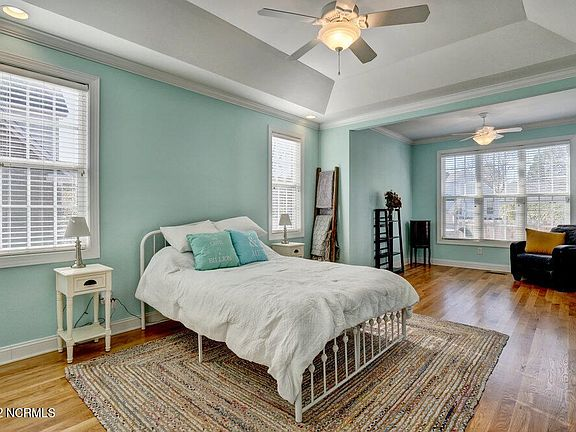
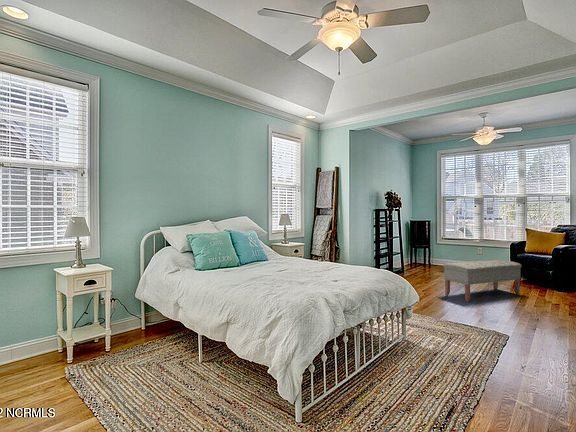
+ bench (482, 278)
